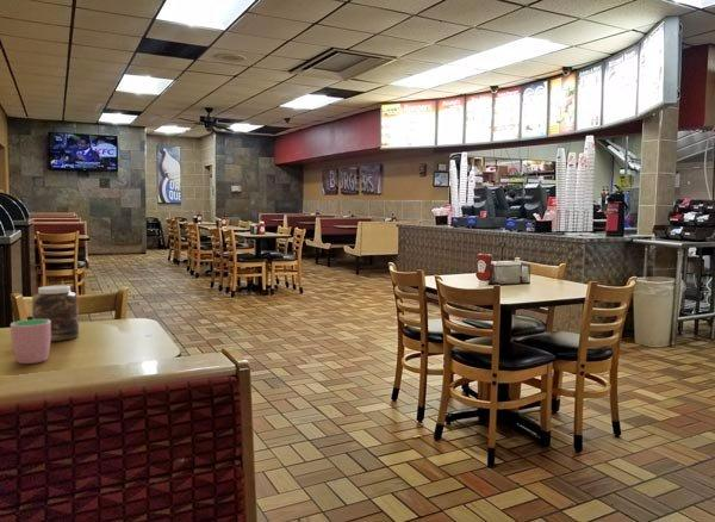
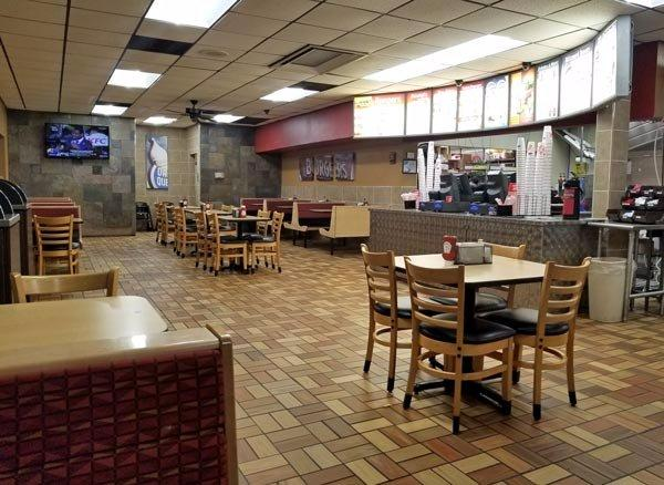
- jar (55, 312)
- cup (32, 340)
